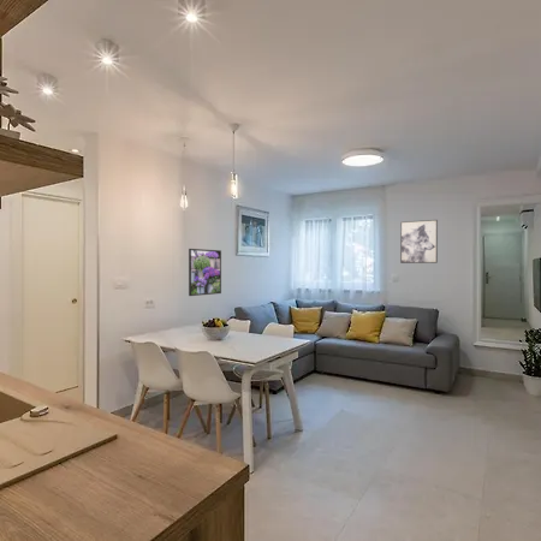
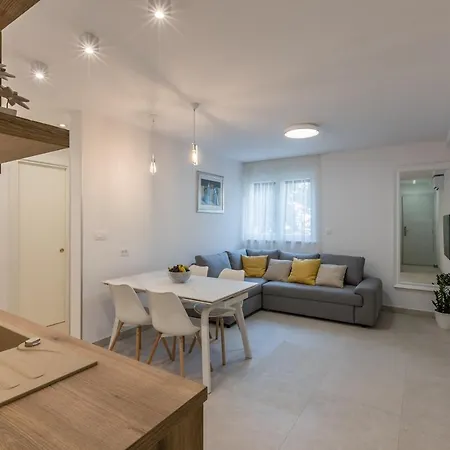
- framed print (206, 272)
- wall art (418, 242)
